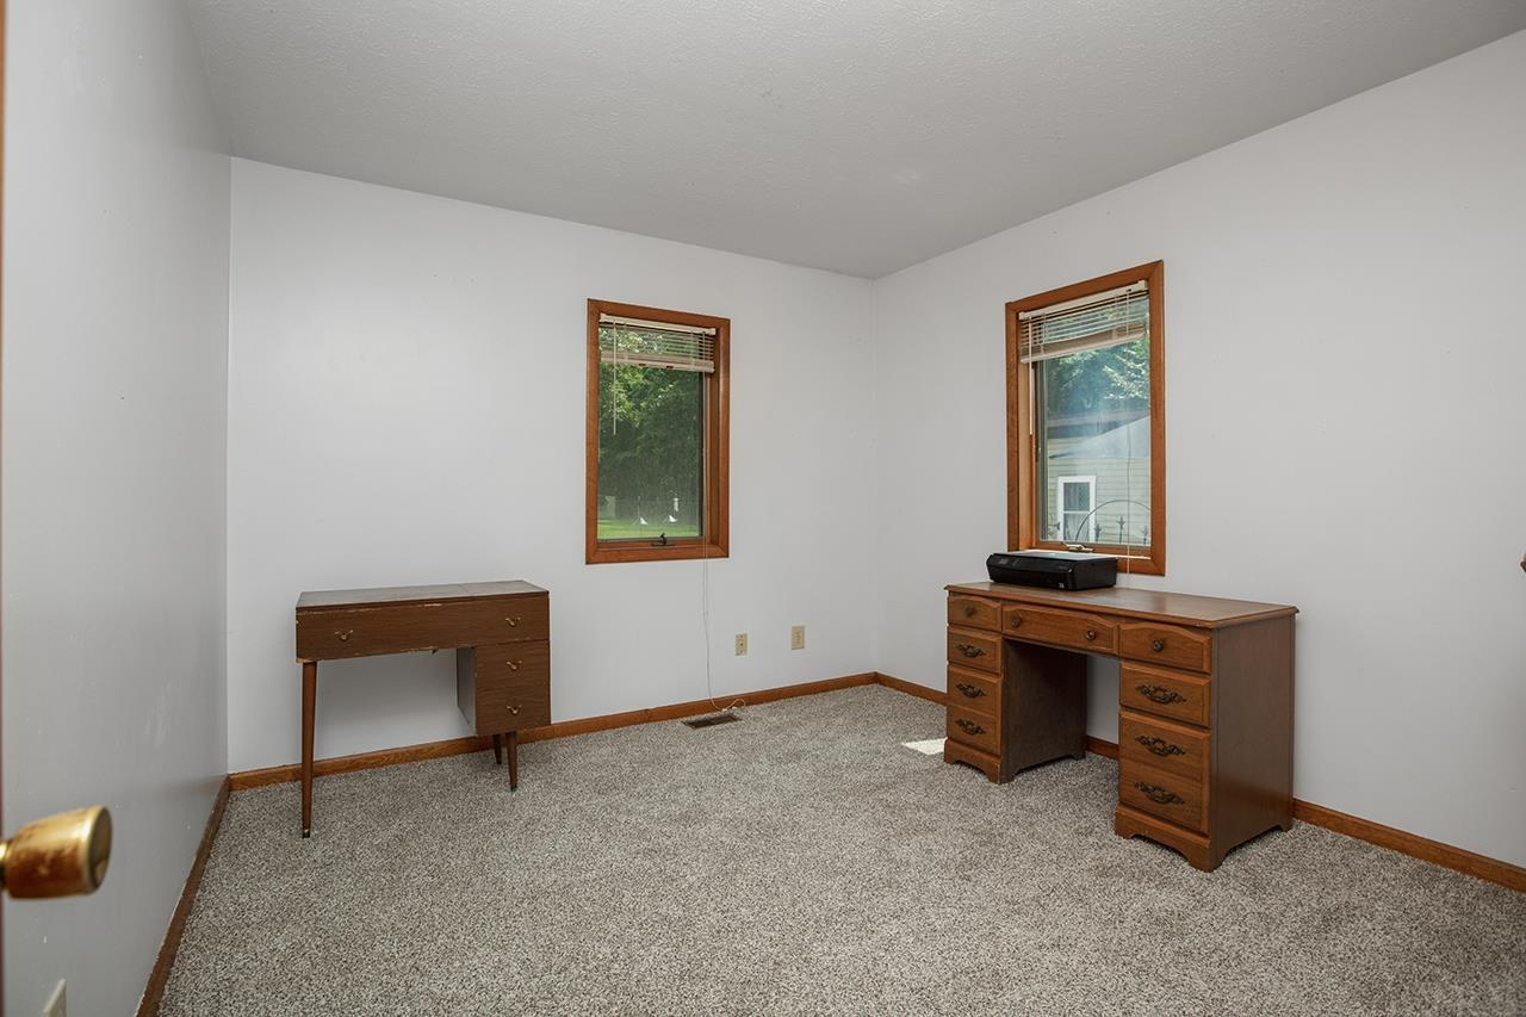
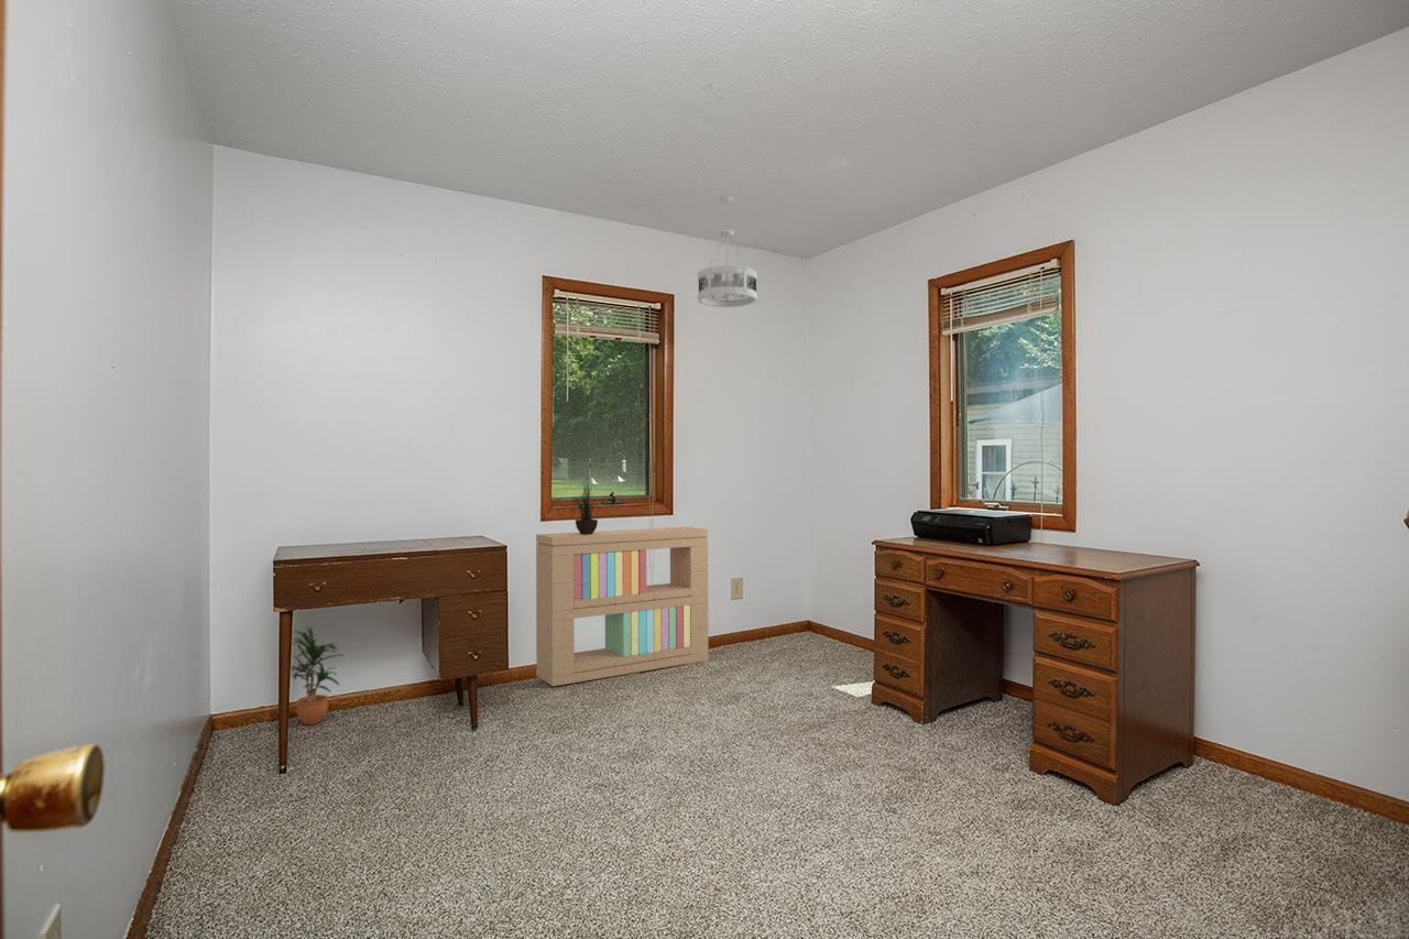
+ potted plant (585, 499)
+ ceiling light fixture (727, 249)
+ bookshelf (625, 599)
+ potted plant (315, 673)
